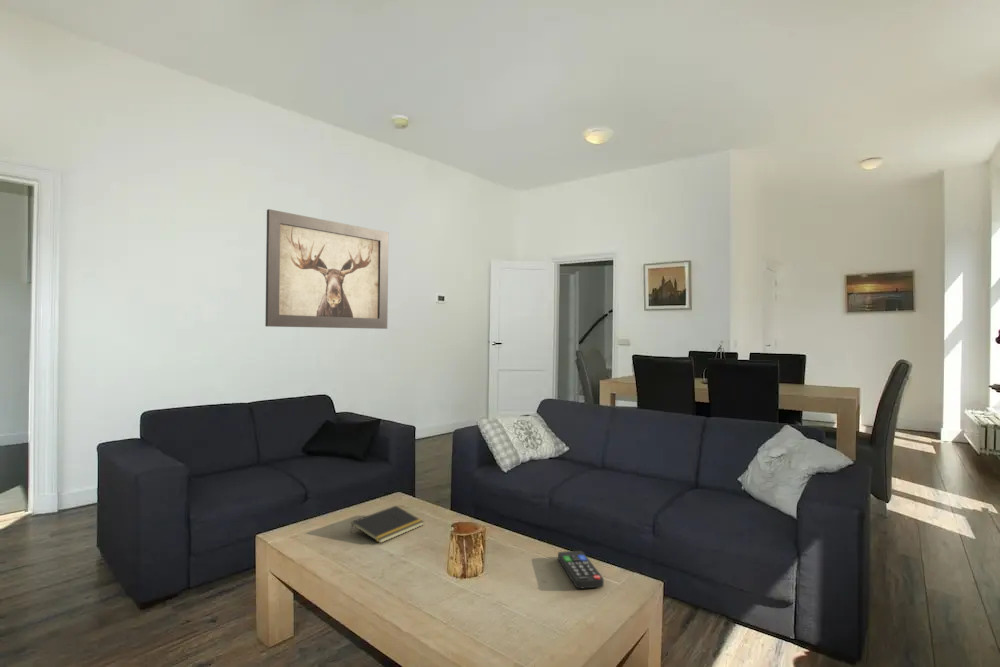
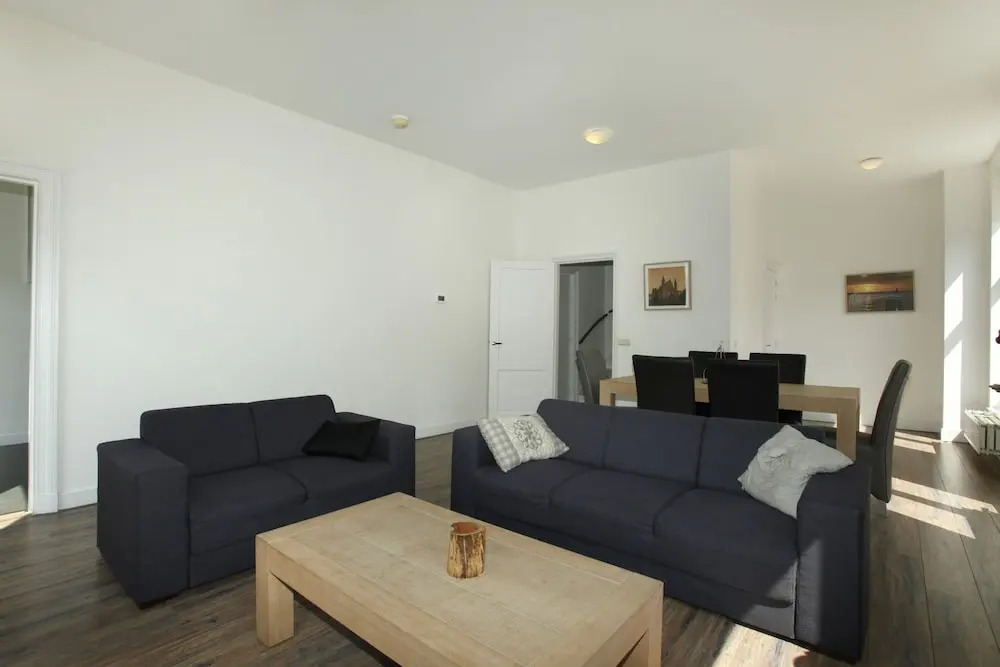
- notepad (388, 523)
- wall art (332, 274)
- remote control (579, 567)
